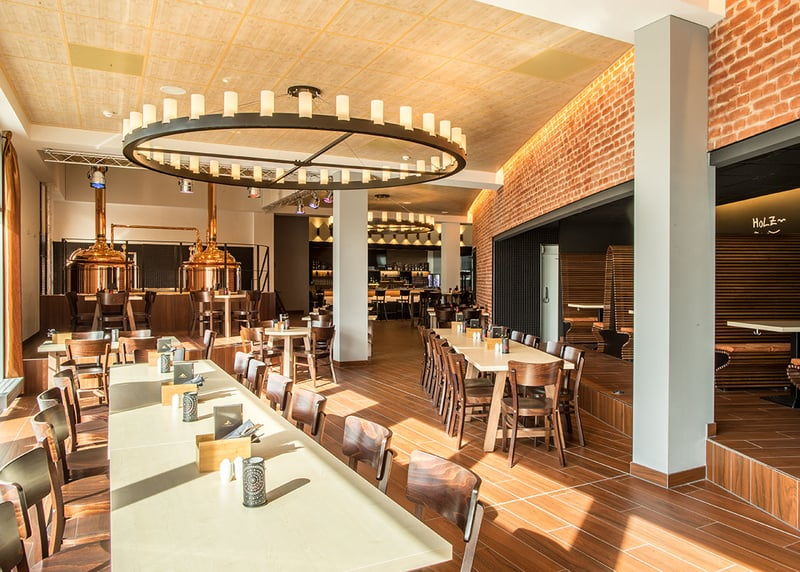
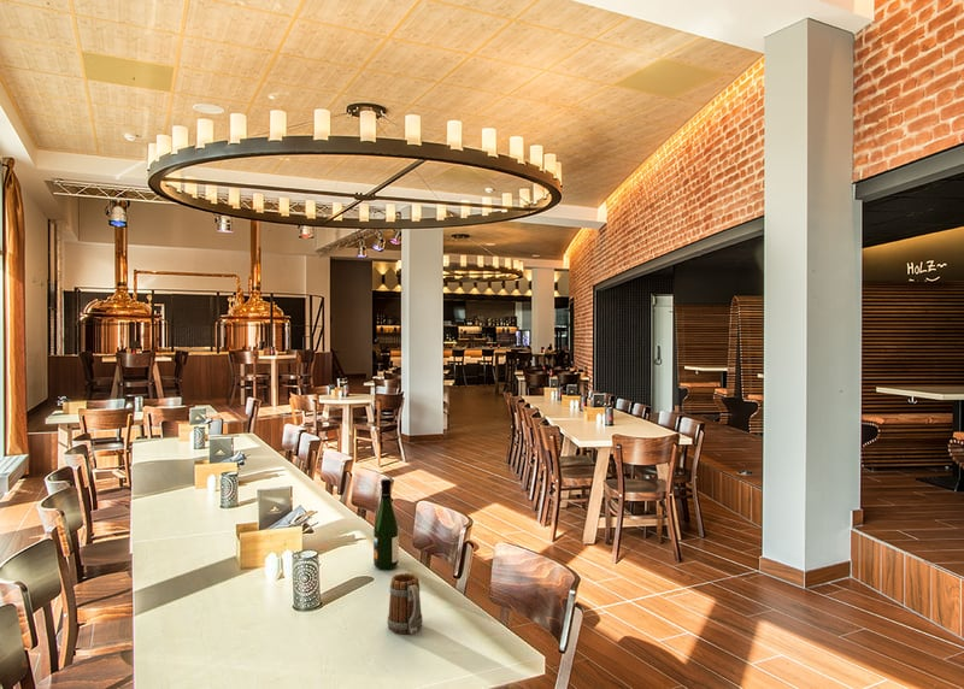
+ beer mug (407, 605)
+ beer bottle (386, 522)
